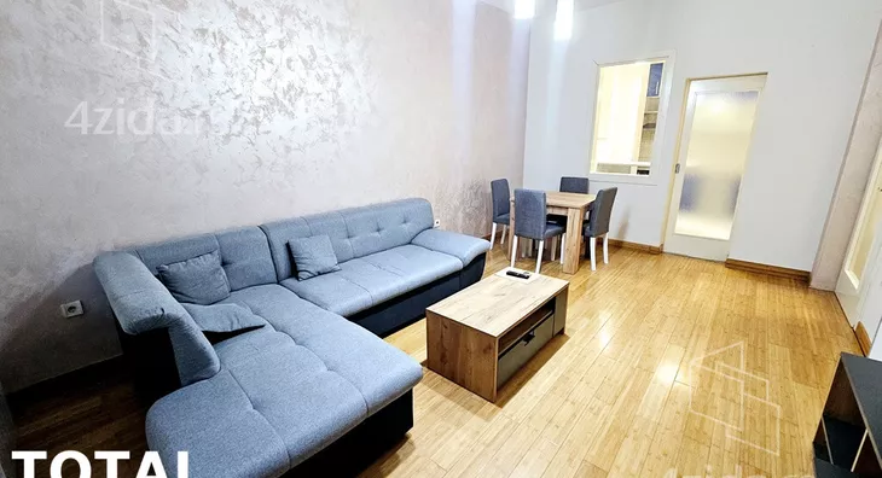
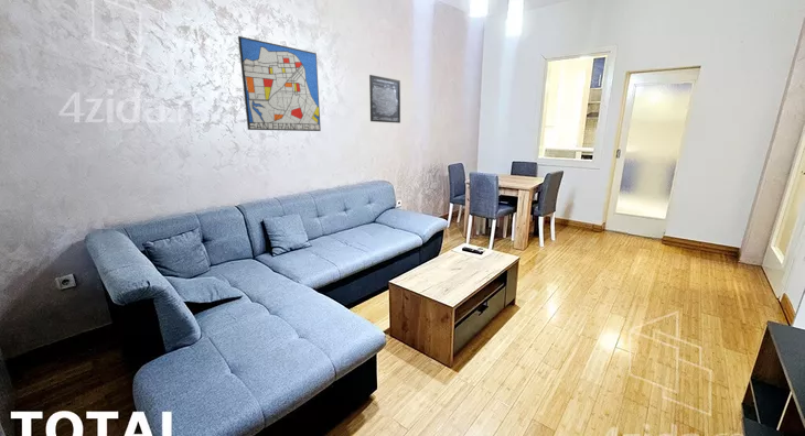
+ wall art (283, 89)
+ wall art (385, 100)
